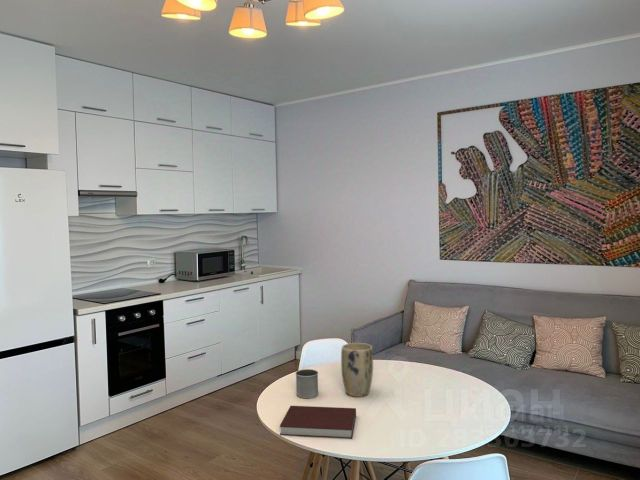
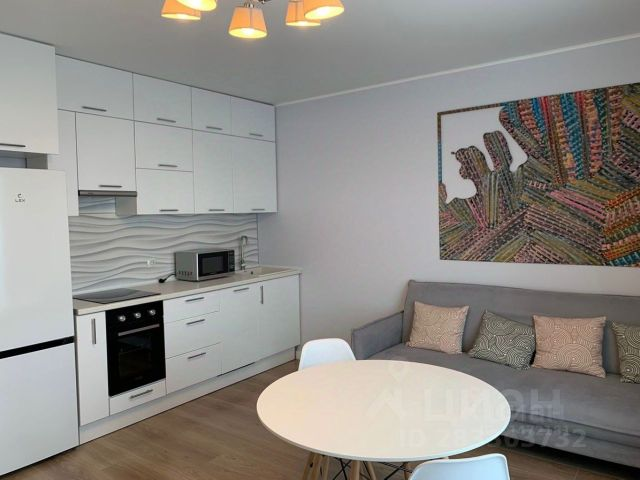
- mug (307, 382)
- plant pot (357, 369)
- notebook (319, 421)
